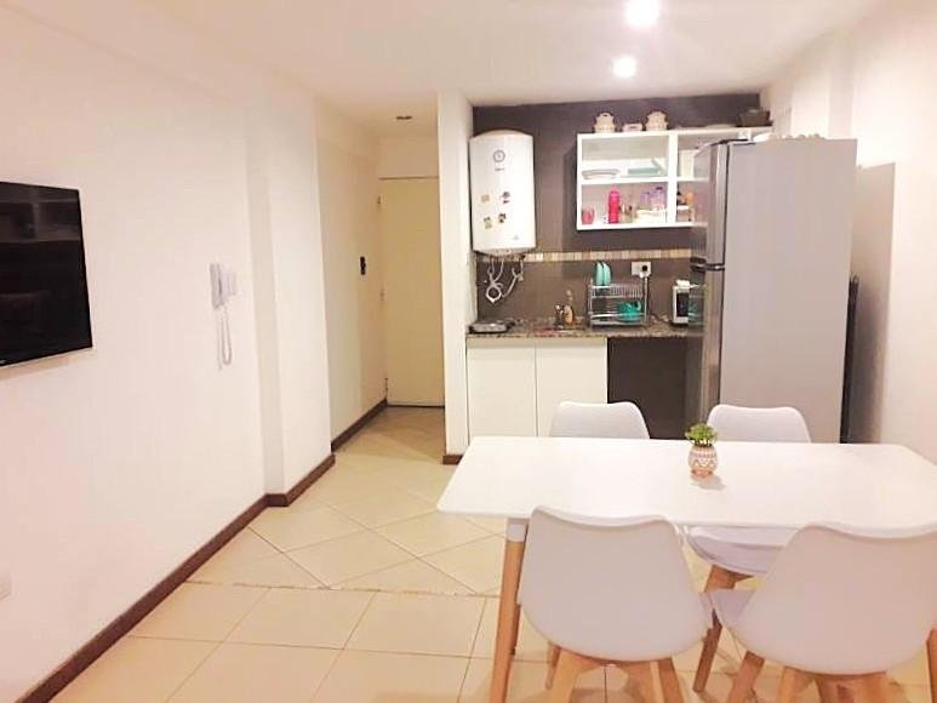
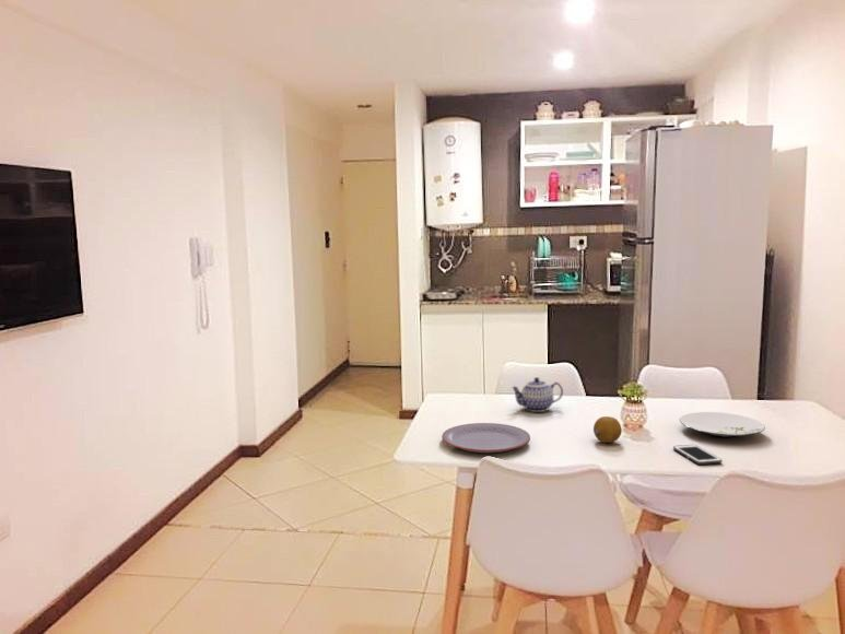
+ teapot (537, 392)
+ plate (485, 438)
+ cell phone (696, 454)
+ fruit (607, 430)
+ plate (720, 427)
